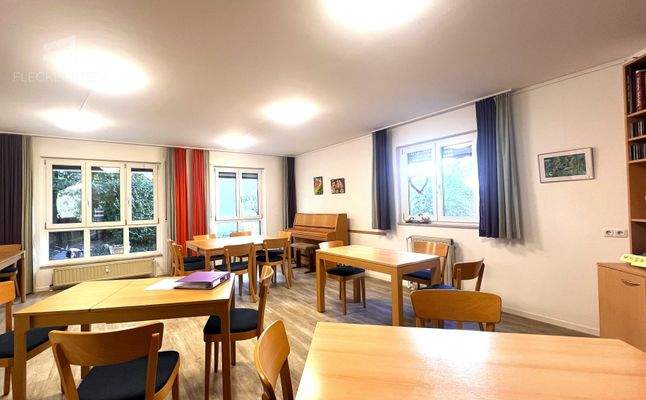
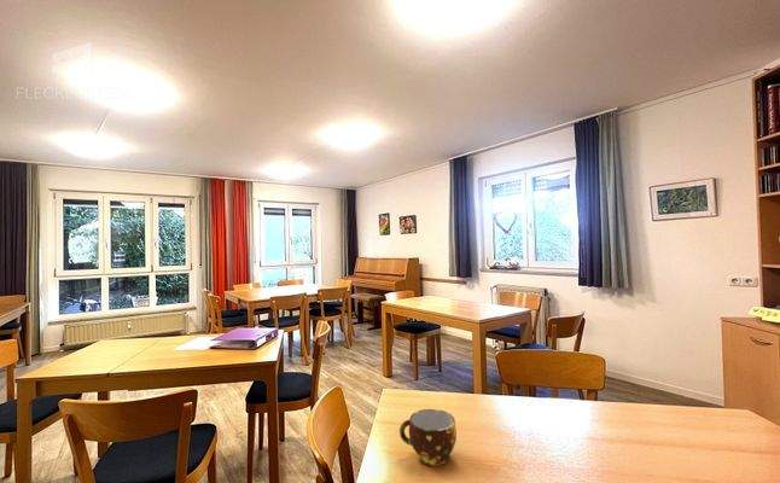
+ cup (430, 438)
